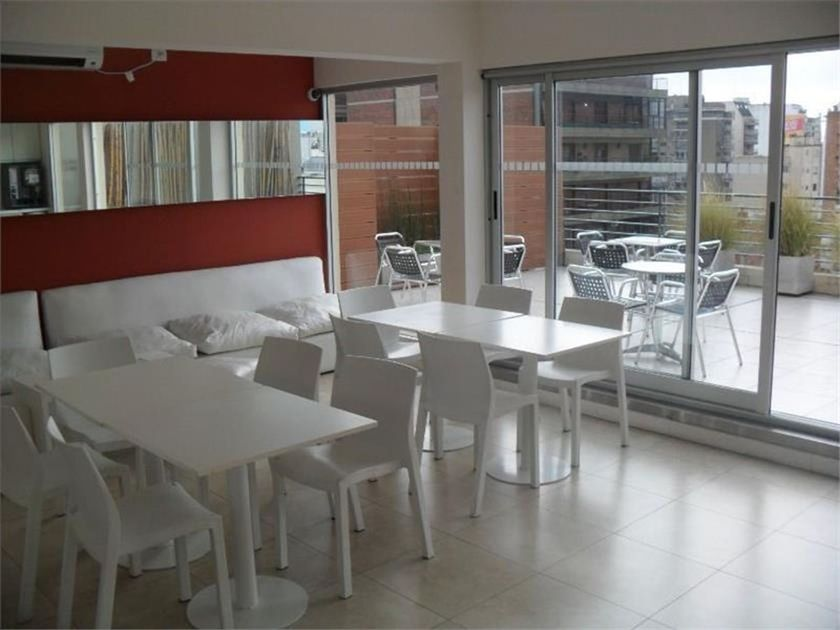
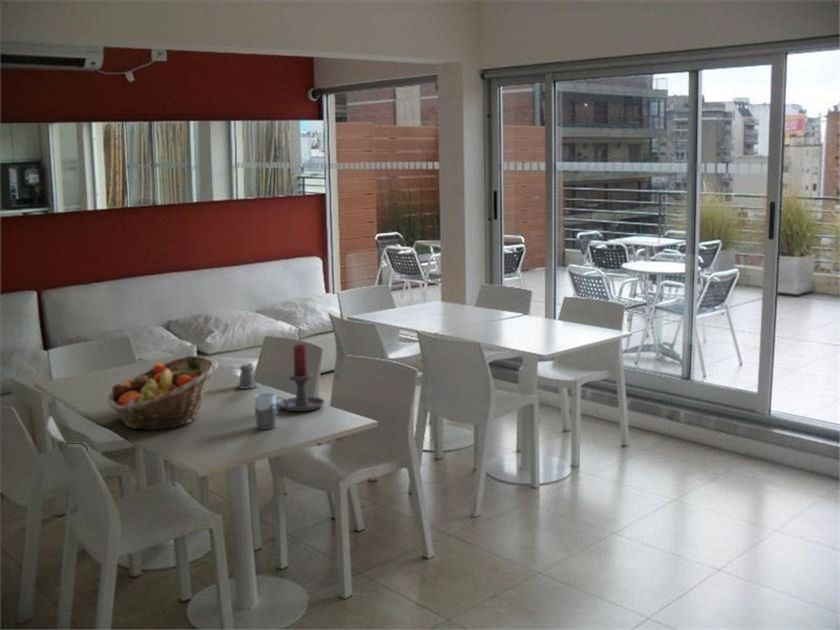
+ fruit basket (163, 391)
+ pepper shaker (244, 375)
+ mug (268, 411)
+ candle holder (295, 376)
